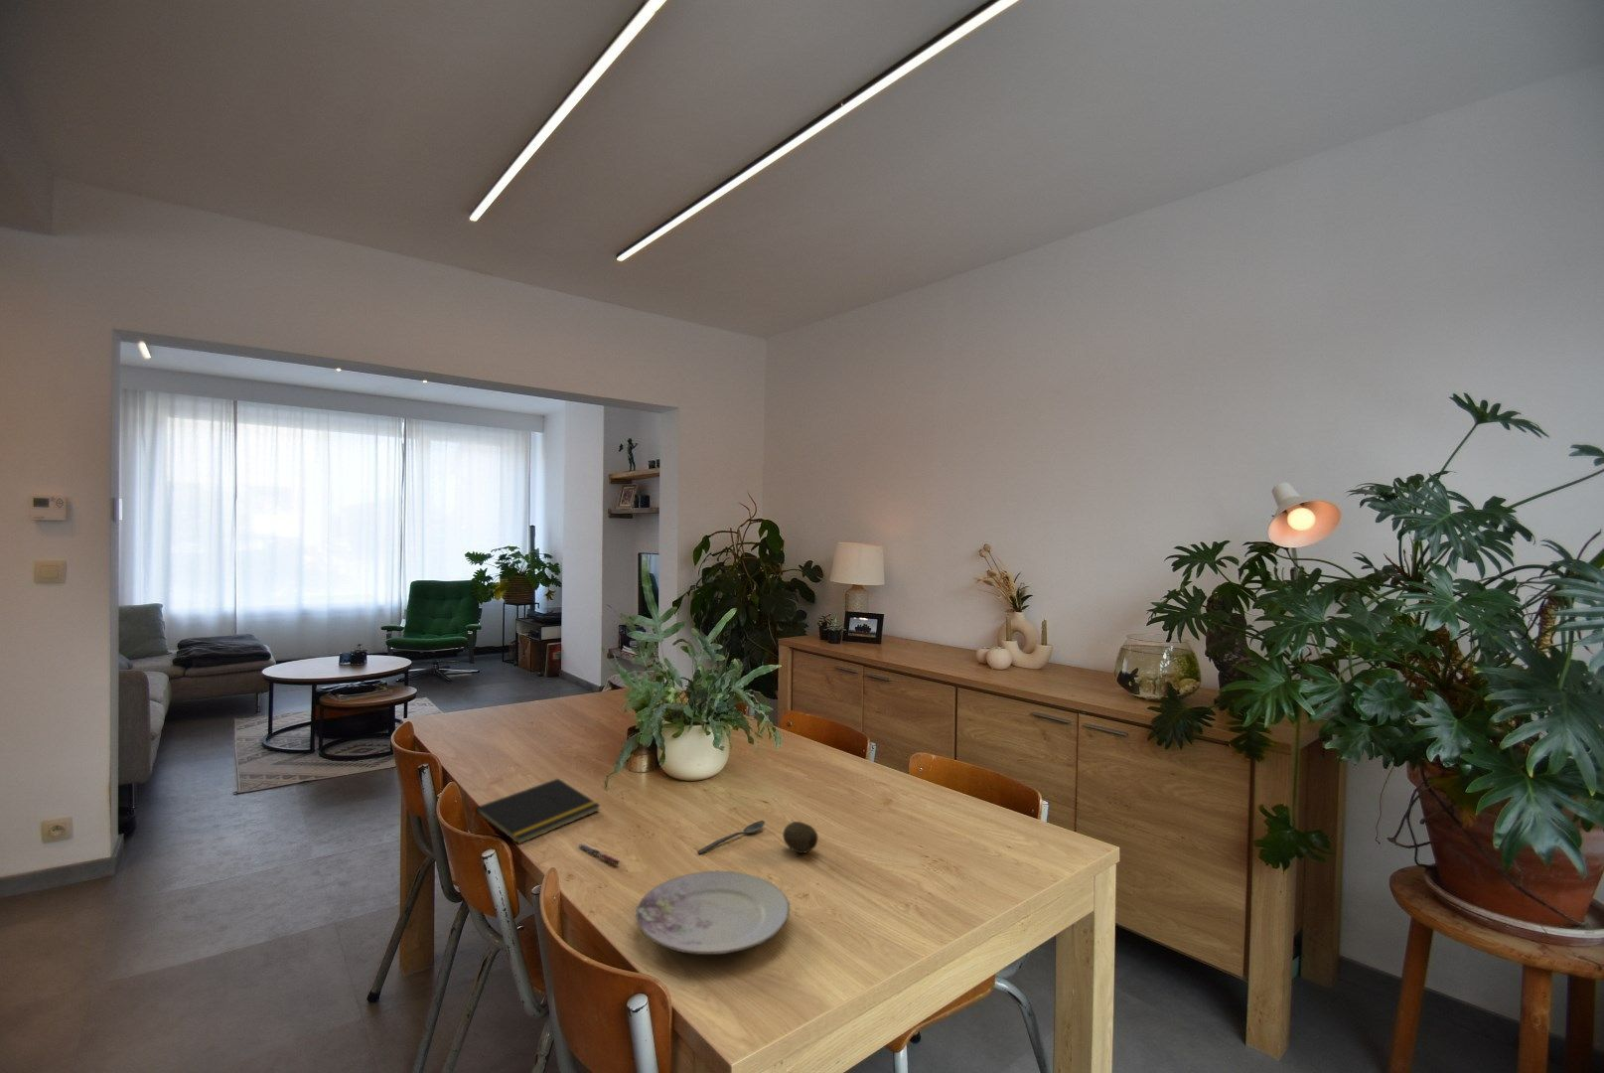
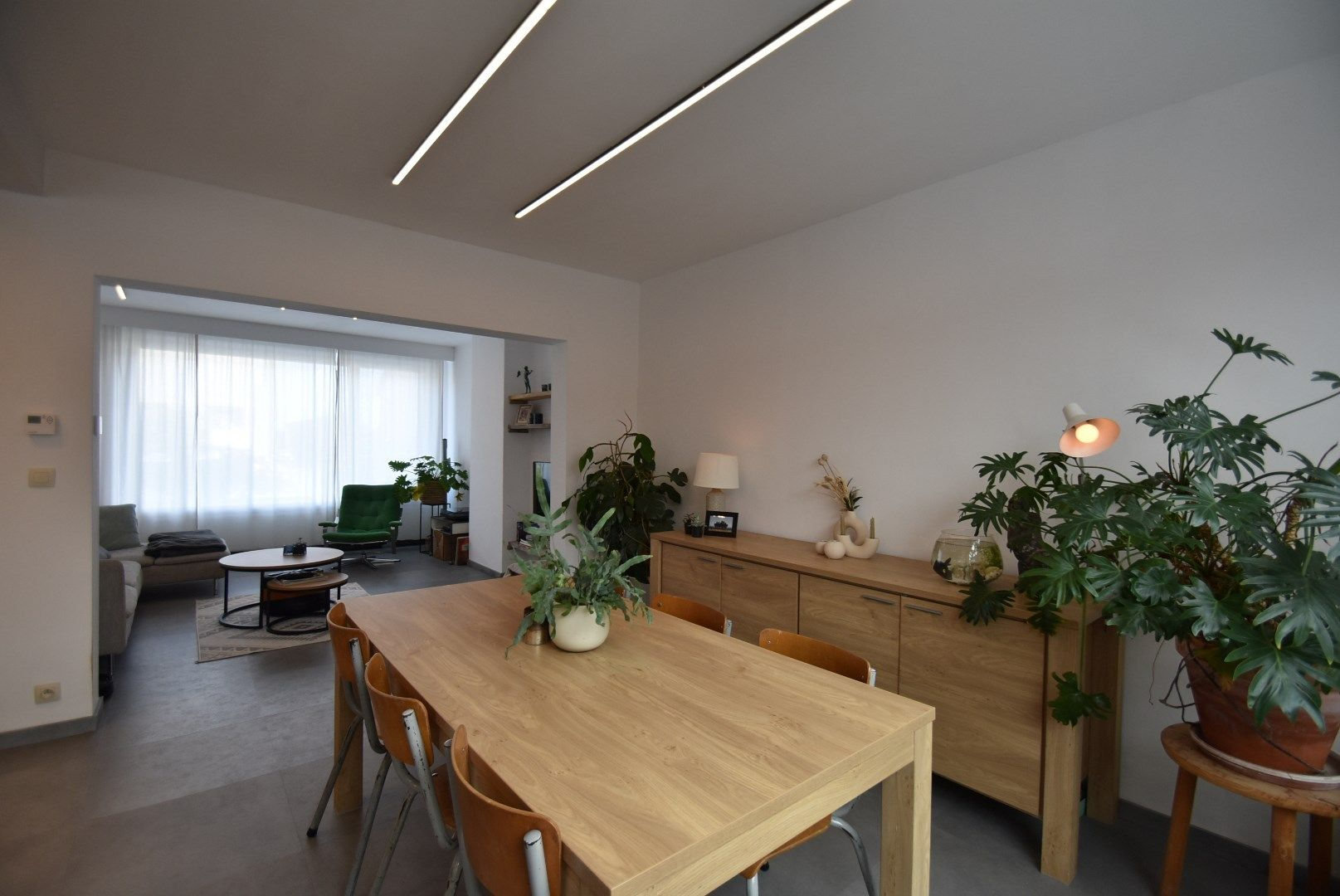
- pen (597, 853)
- plate (713, 915)
- fruit (800, 837)
- notepad (540, 807)
- spoon (733, 836)
